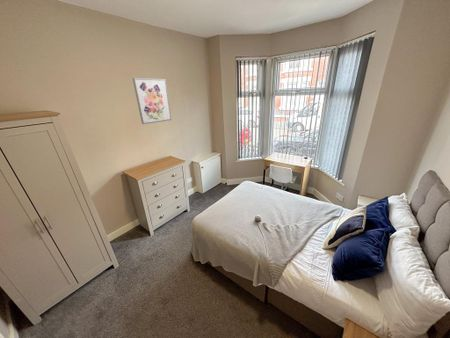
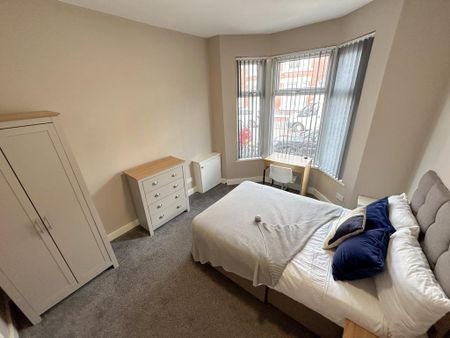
- wall art (153, 101)
